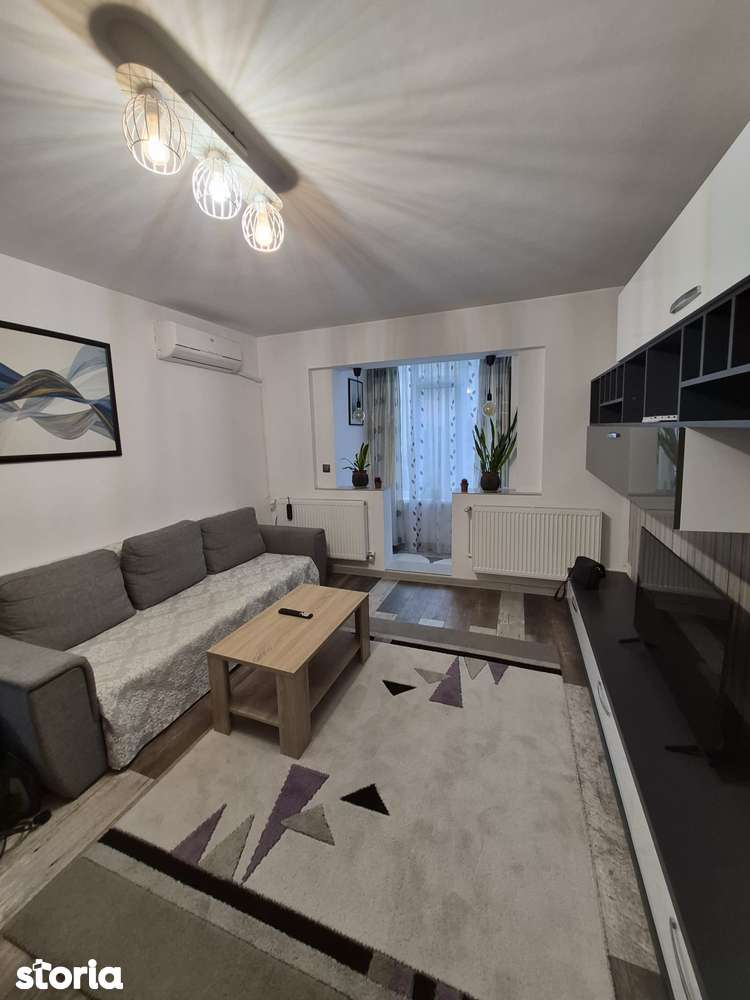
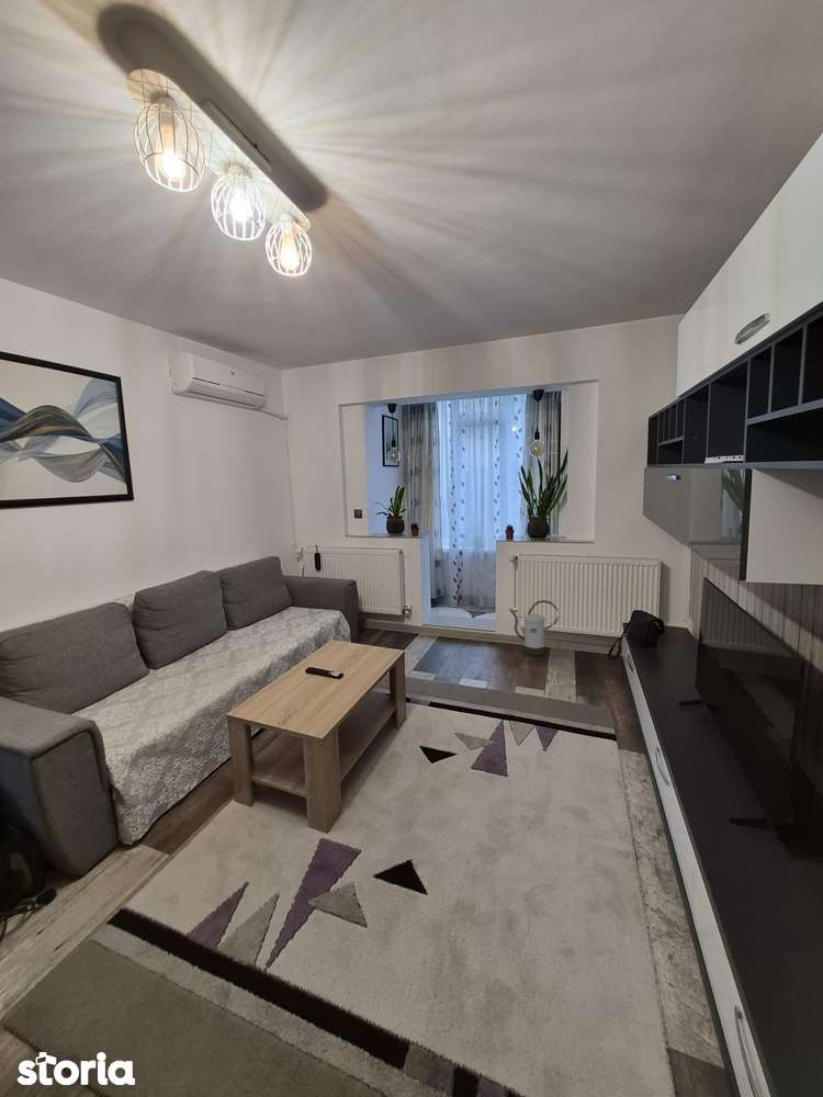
+ watering can (533, 625)
